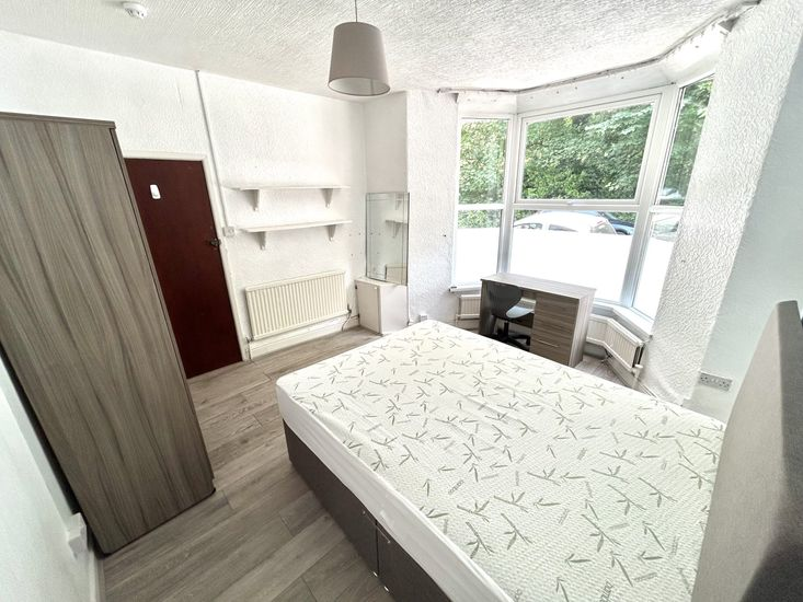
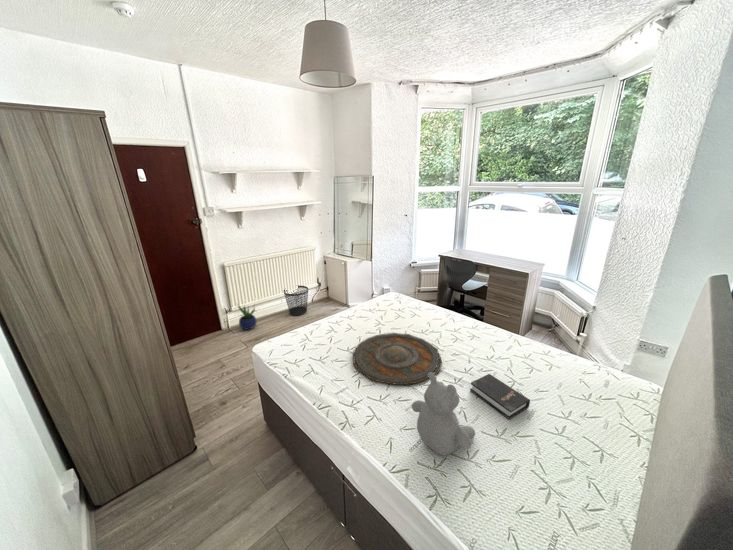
+ teddy bear (446, 407)
+ tray (396, 352)
+ hardback book (498, 394)
+ potted plant (247, 315)
+ wastebasket (297, 301)
